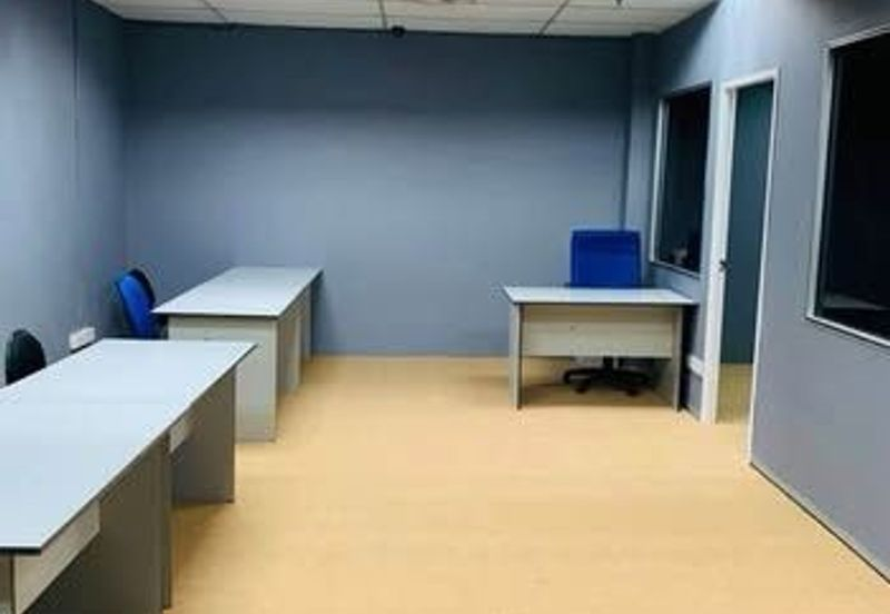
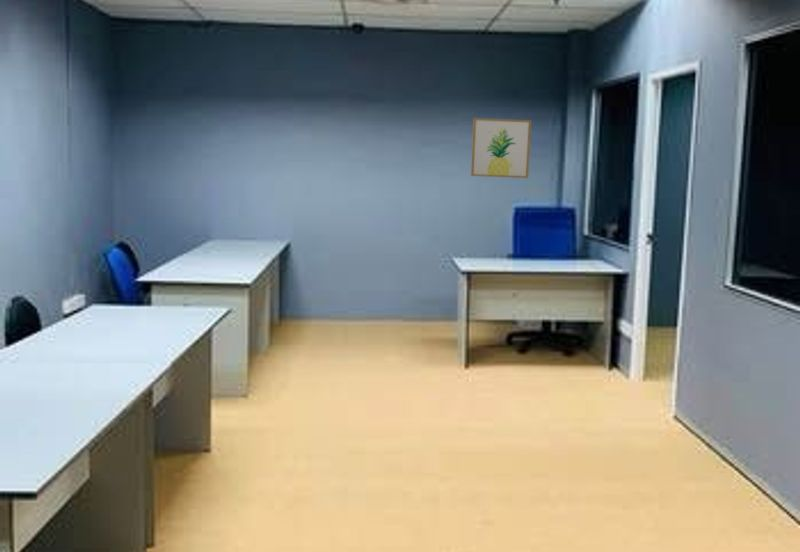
+ wall art (500, 148)
